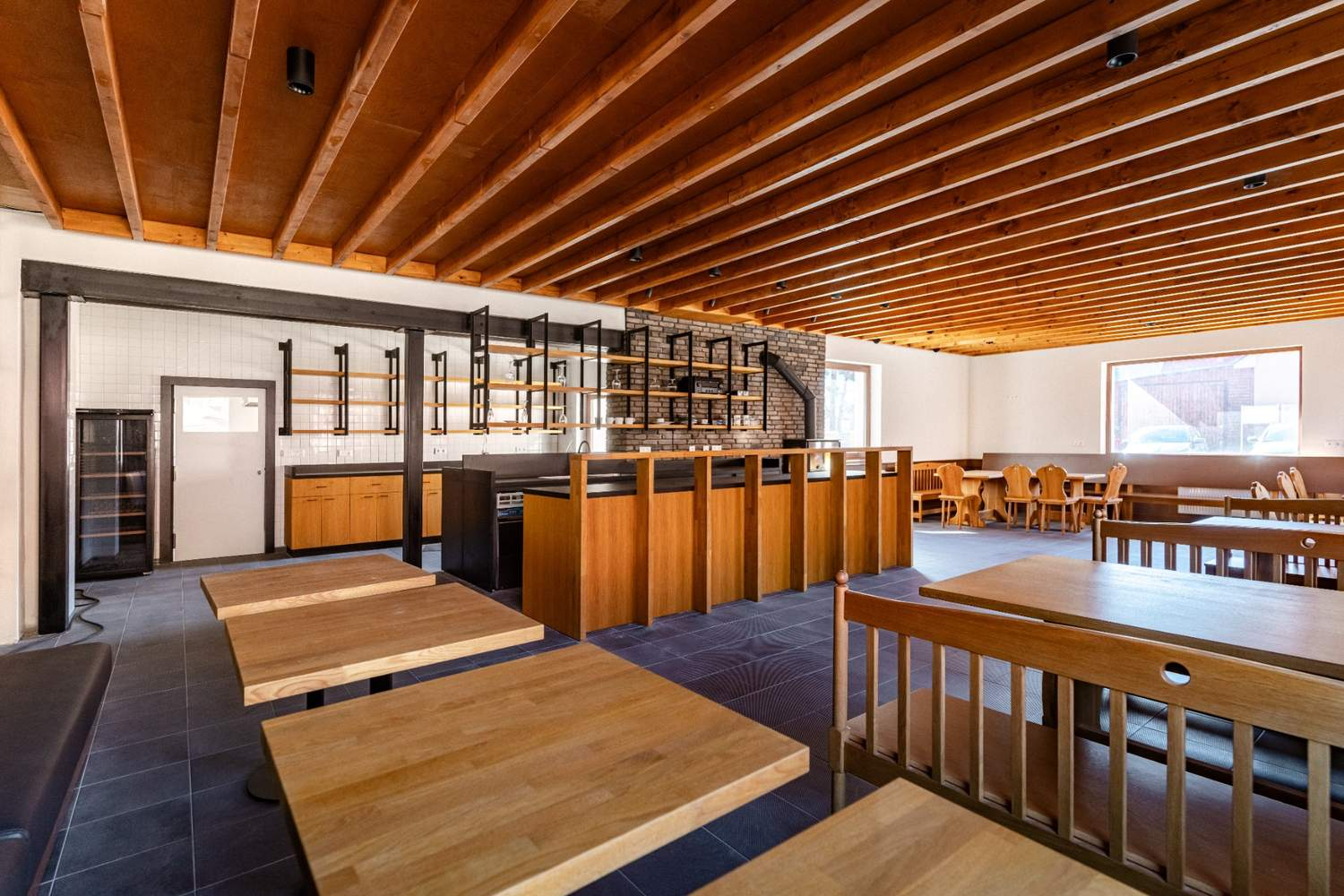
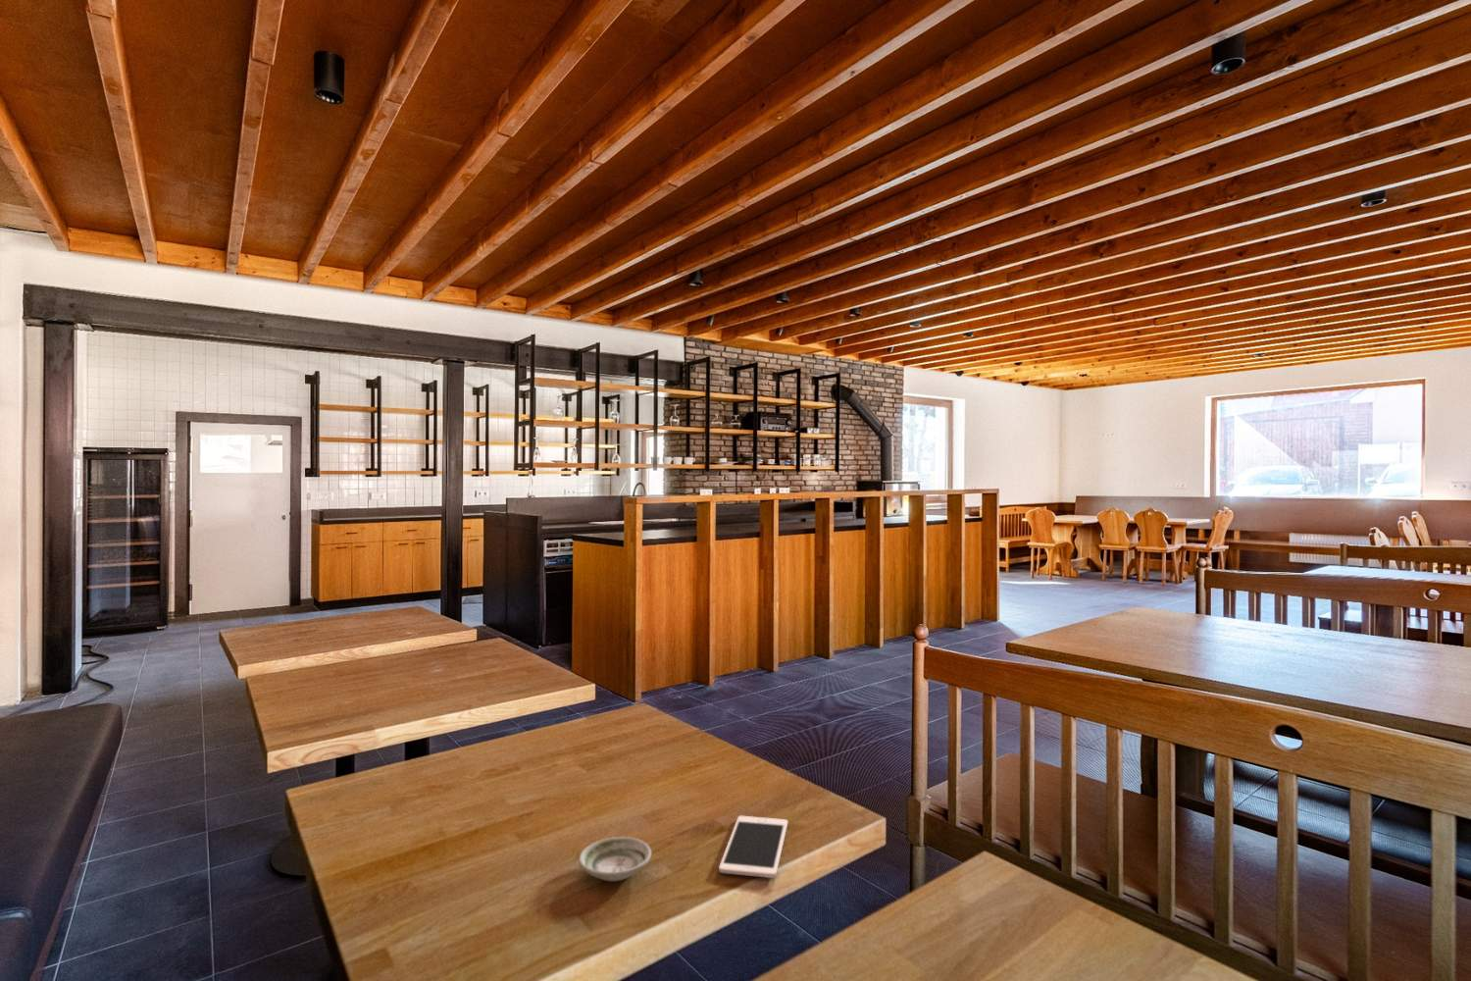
+ cell phone (755, 844)
+ saucer (615, 863)
